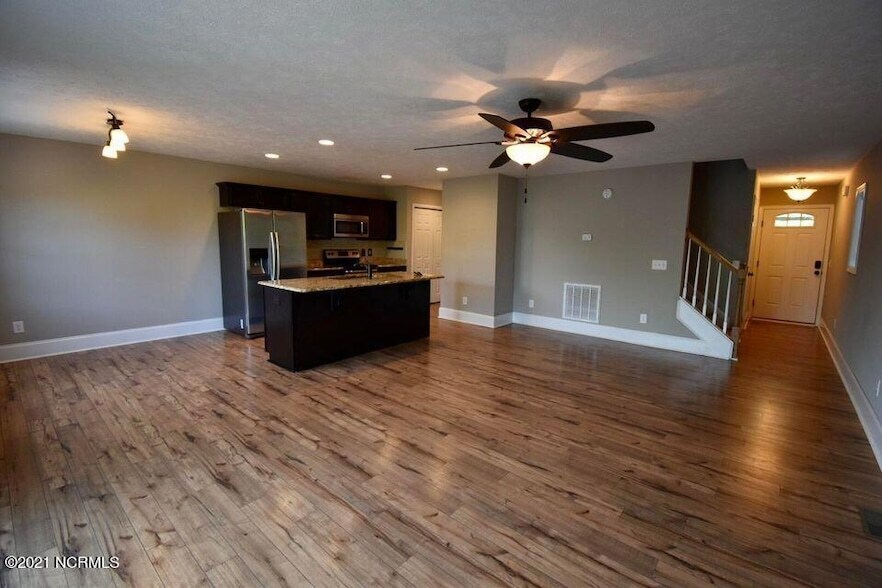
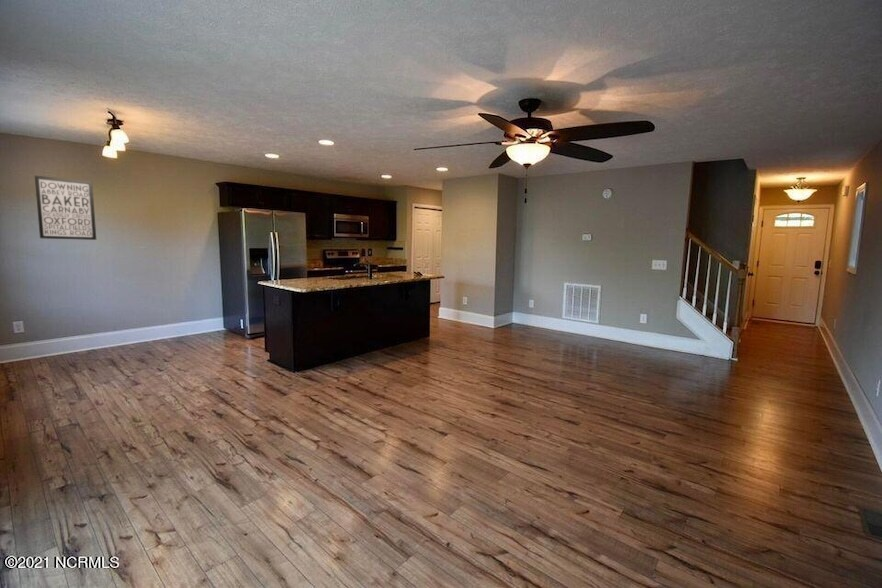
+ wall art (66, 209)
